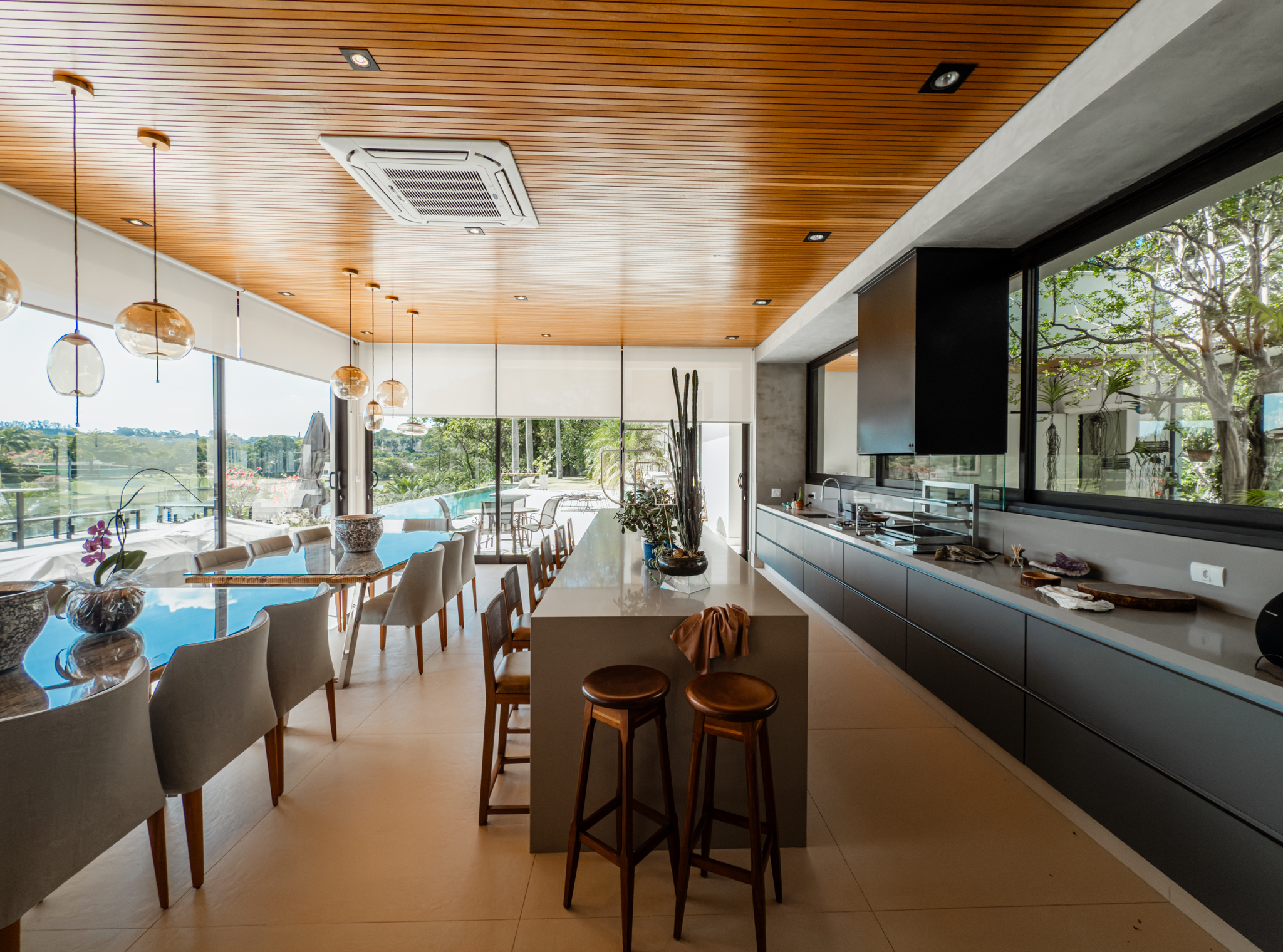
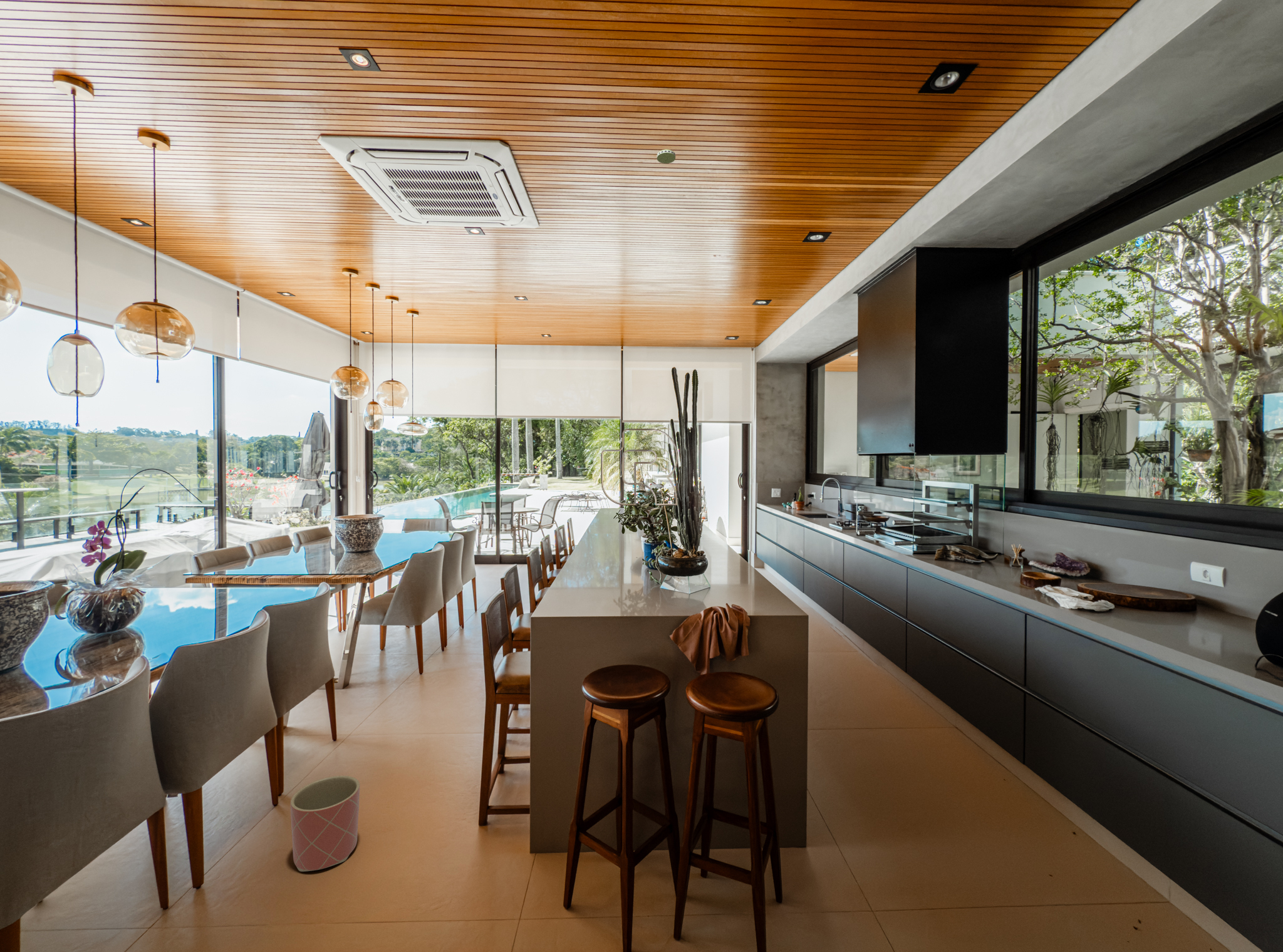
+ planter (326, 822)
+ smoke detector (666, 156)
